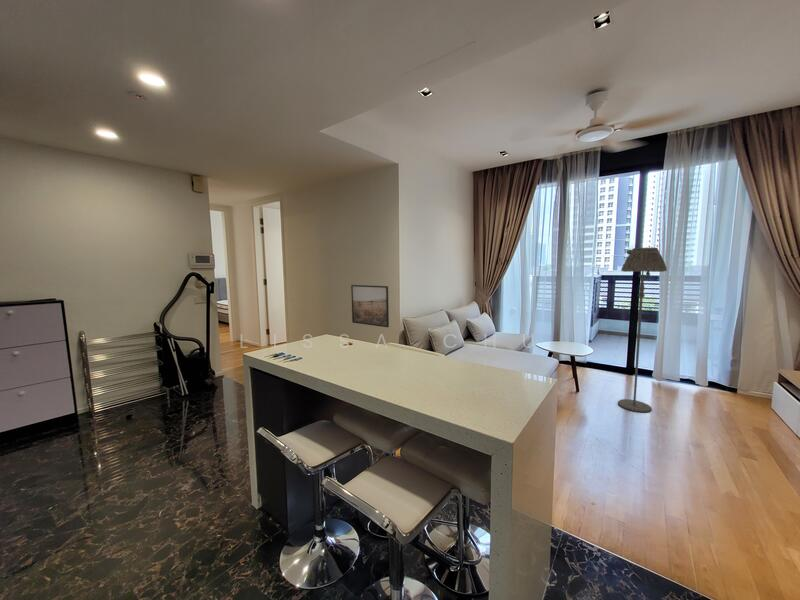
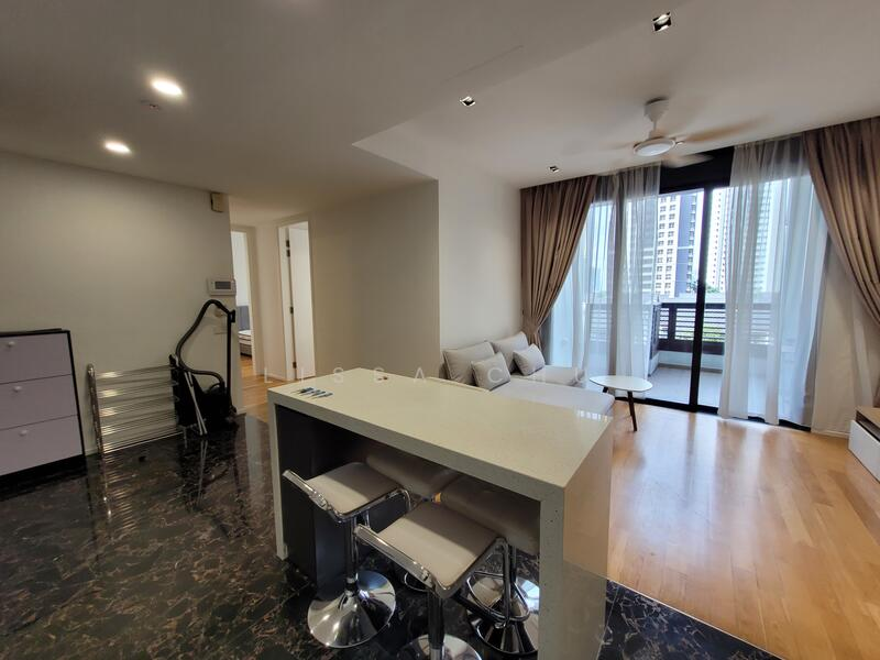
- floor lamp (639, 329)
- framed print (369, 305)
